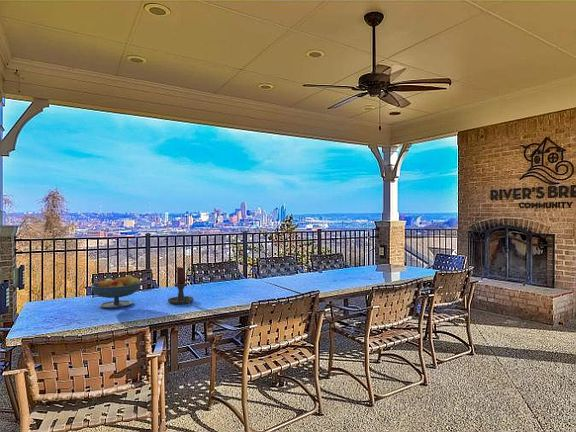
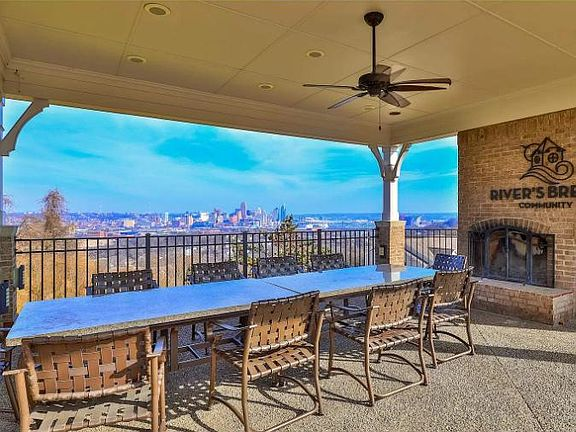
- fruit bowl (116, 290)
- candle holder (182, 284)
